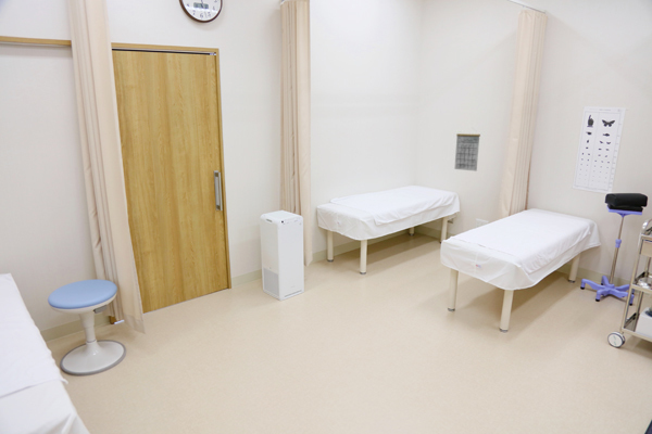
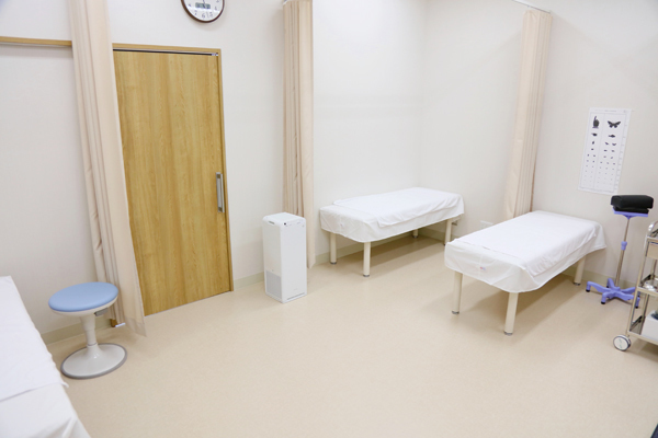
- calendar (466, 148)
